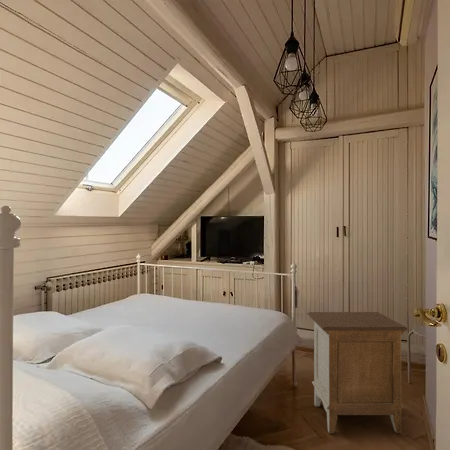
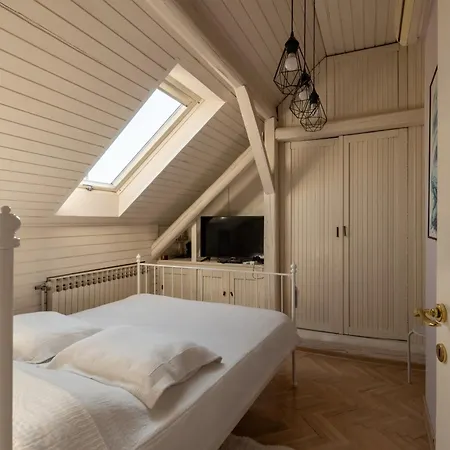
- nightstand (353, 367)
